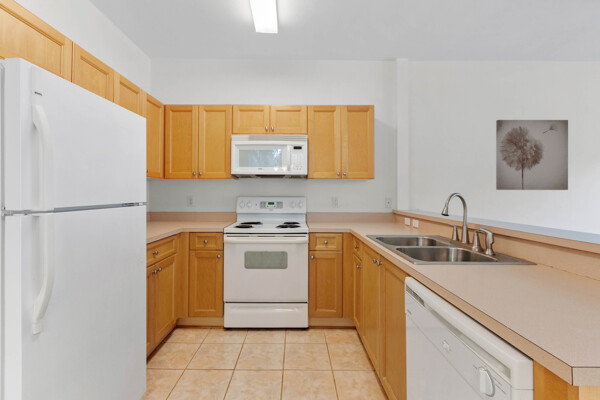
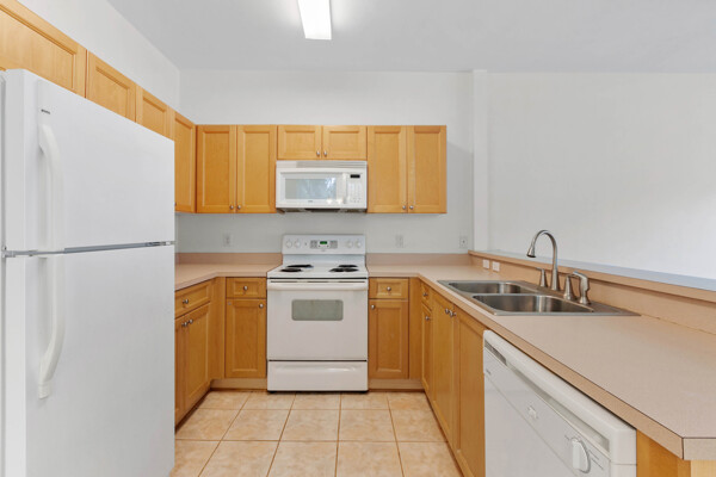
- wall art (532, 155)
